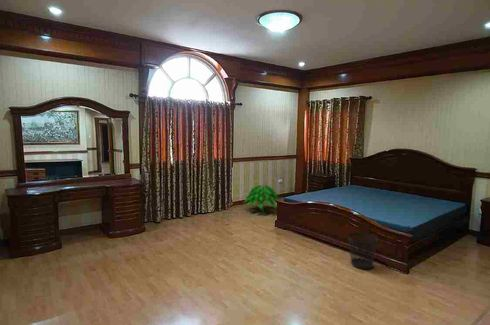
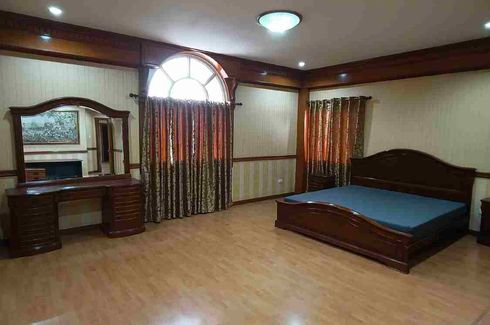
- wastebasket (362, 251)
- indoor plant (262, 196)
